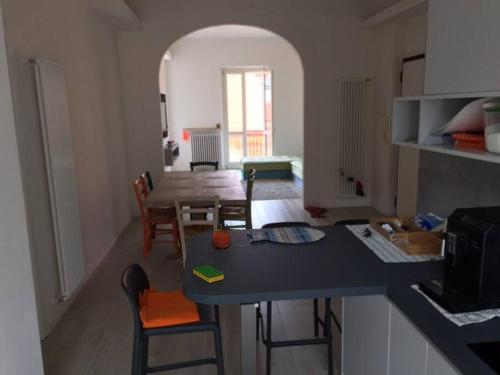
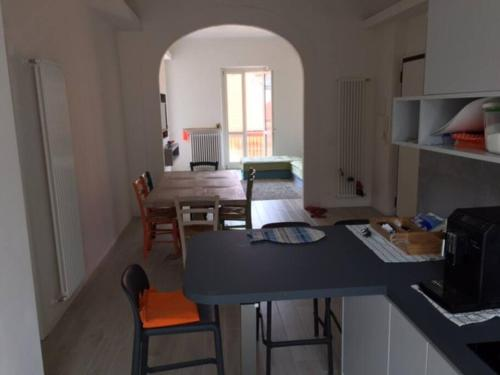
- apple (221, 237)
- dish sponge (208, 273)
